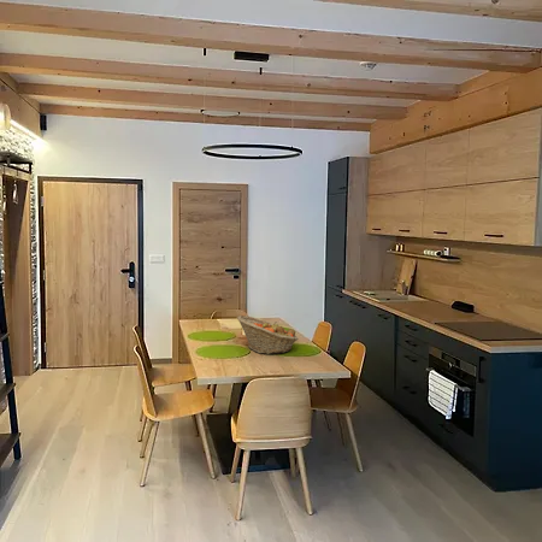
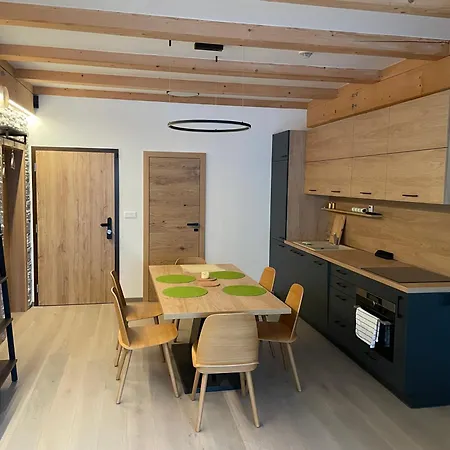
- fruit basket (266, 332)
